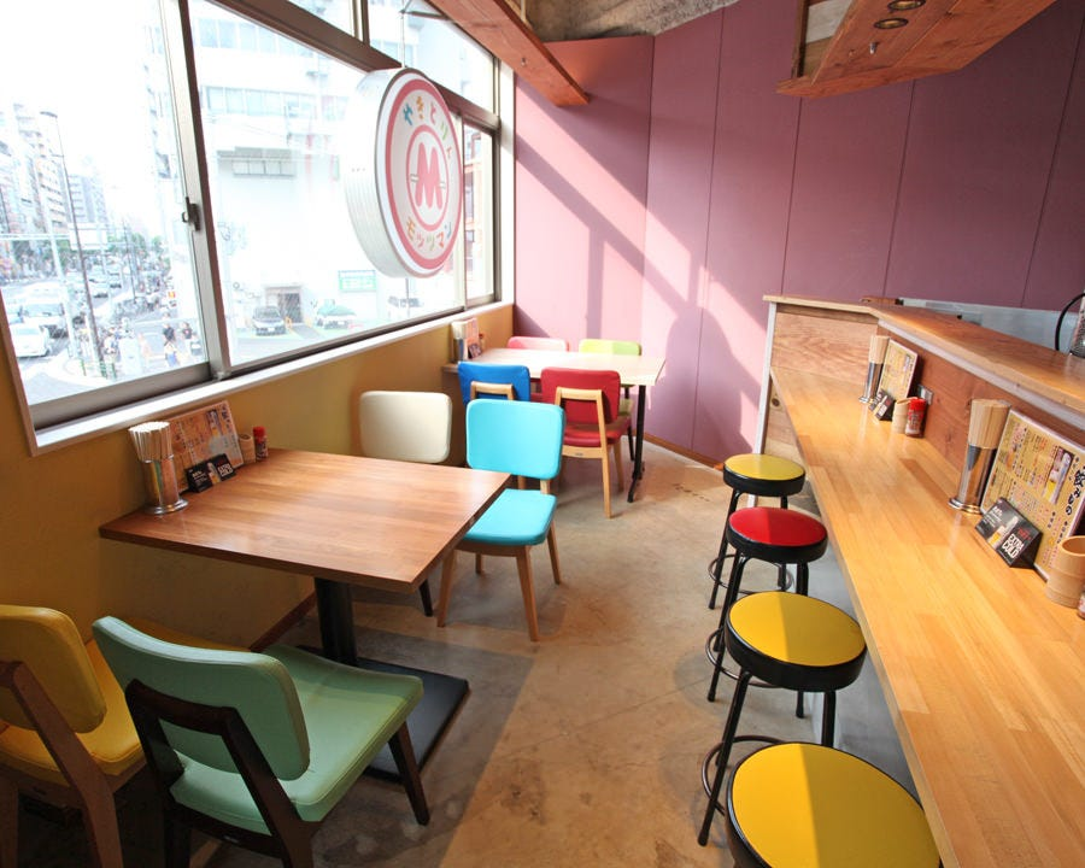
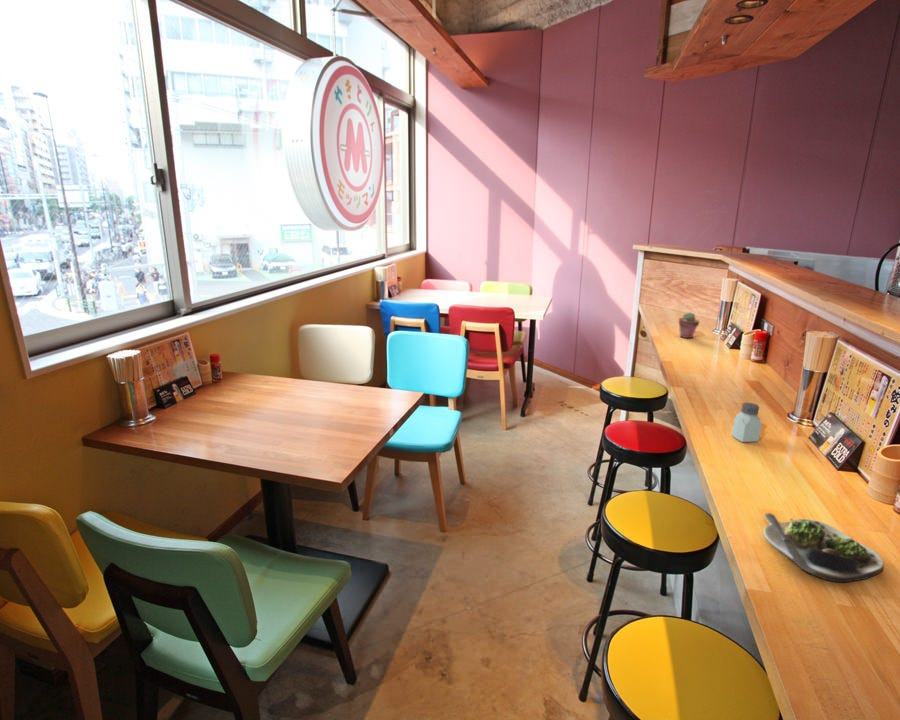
+ potted succulent (688, 324)
+ saltshaker (747, 422)
+ salad plate (822, 544)
